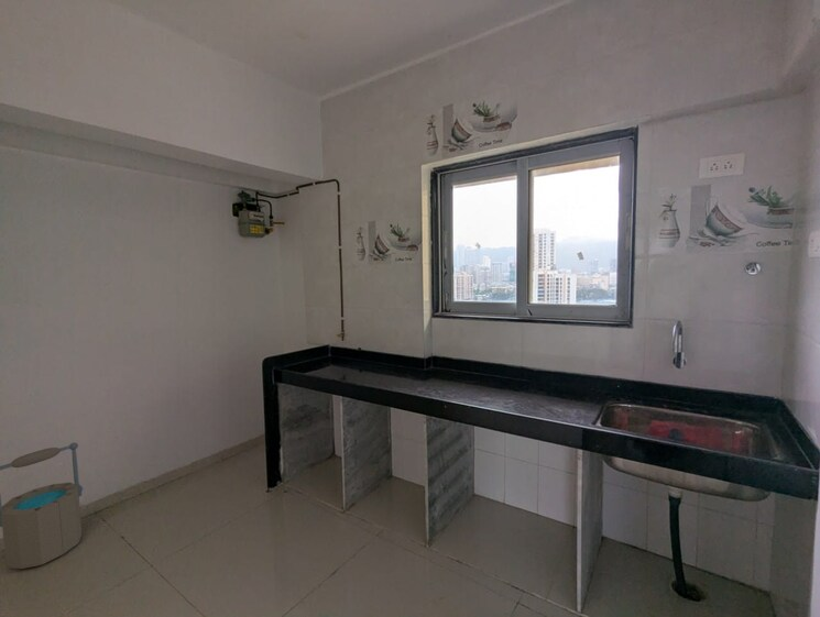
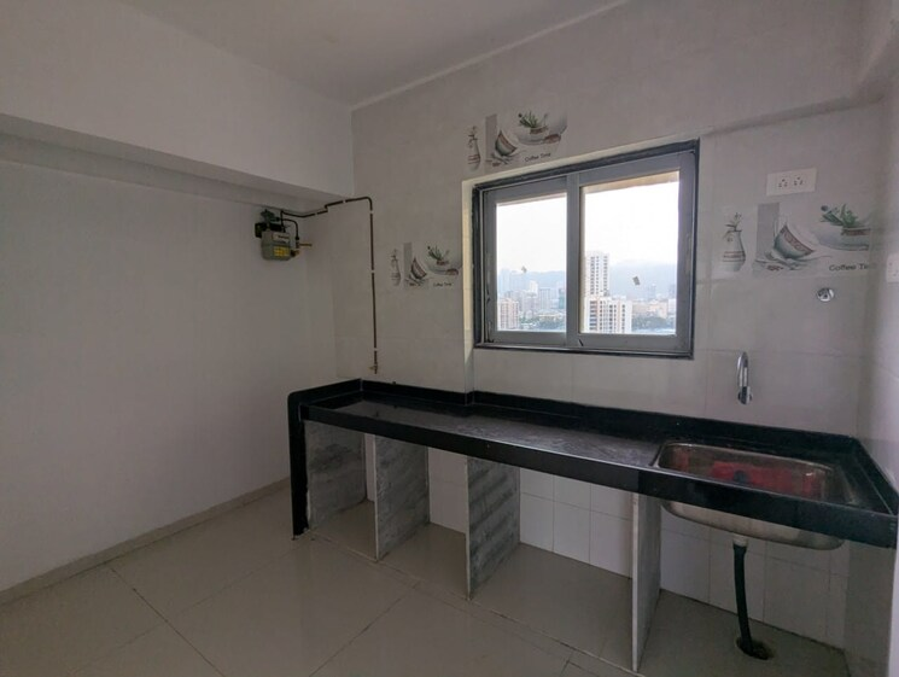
- bucket (41, 502)
